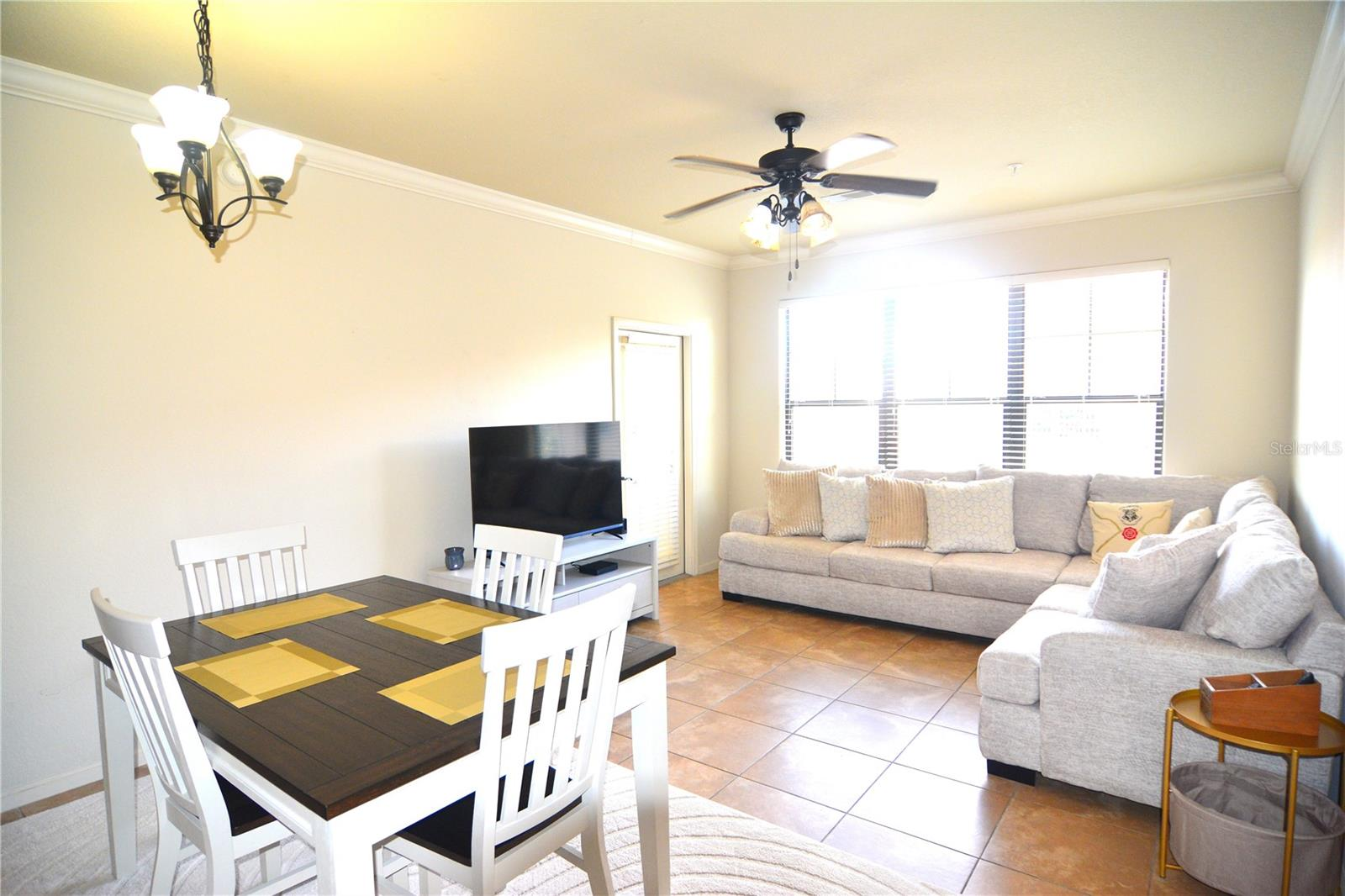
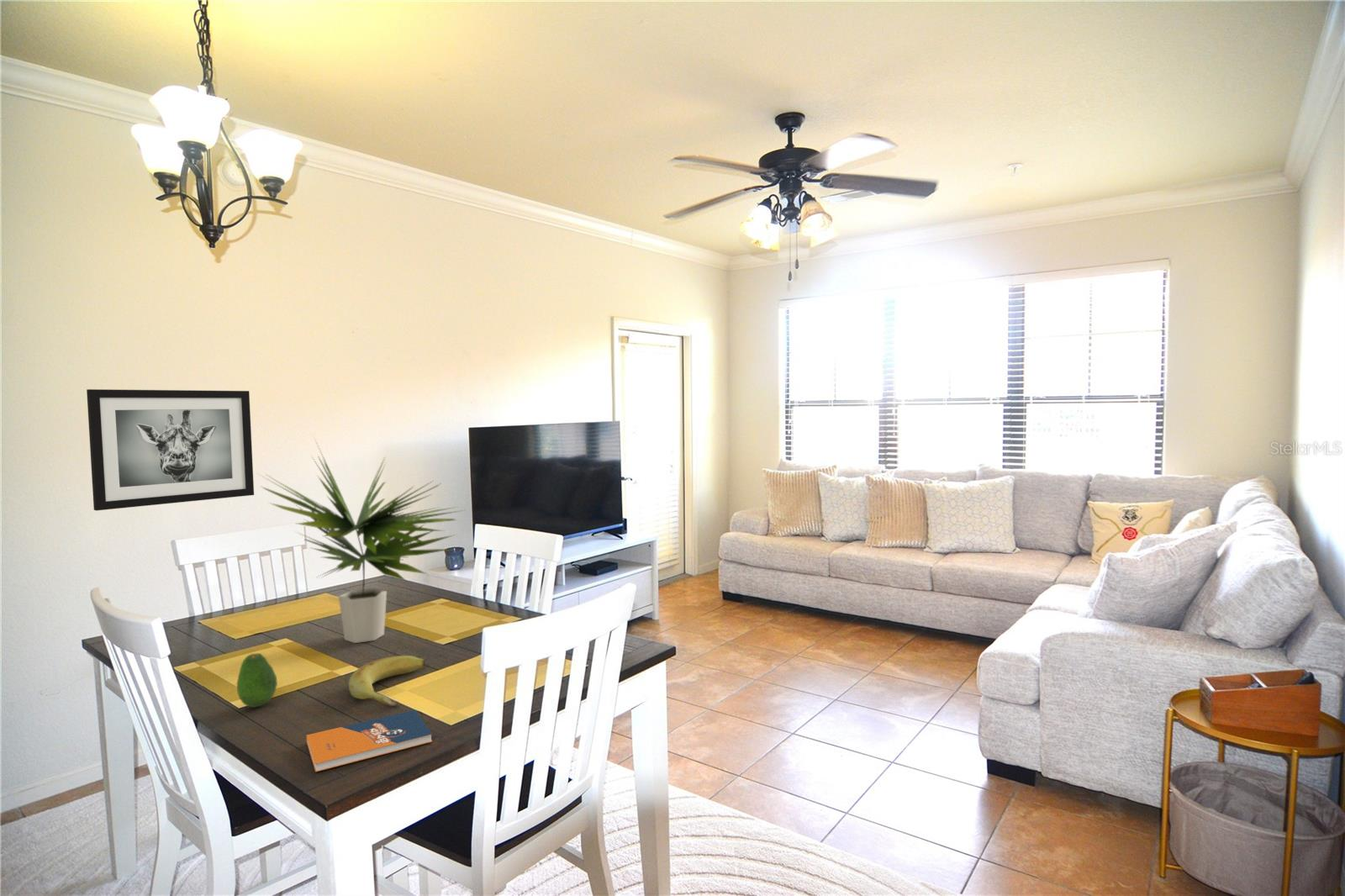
+ notebook (369, 738)
+ plant (367, 534)
+ banana (389, 676)
+ wall art (177, 446)
+ fruit (257, 679)
